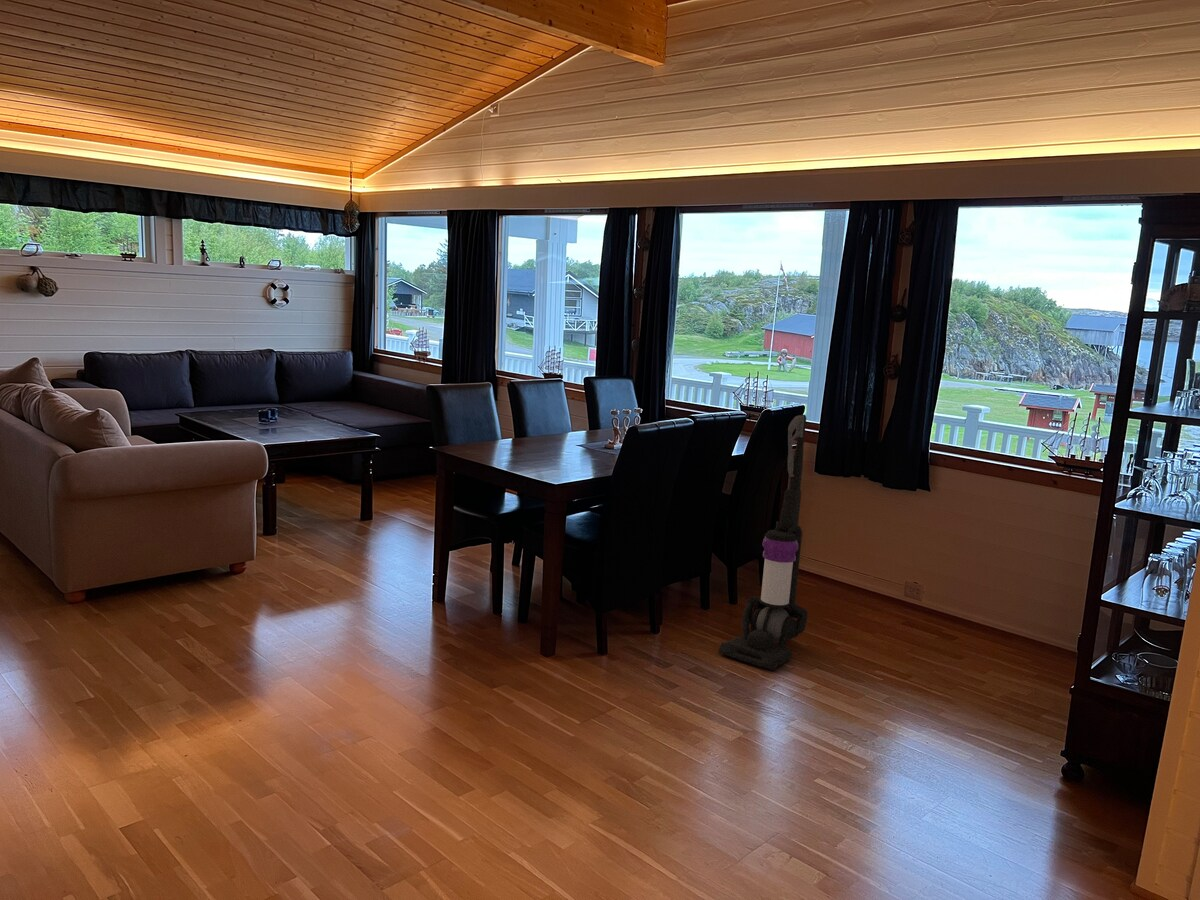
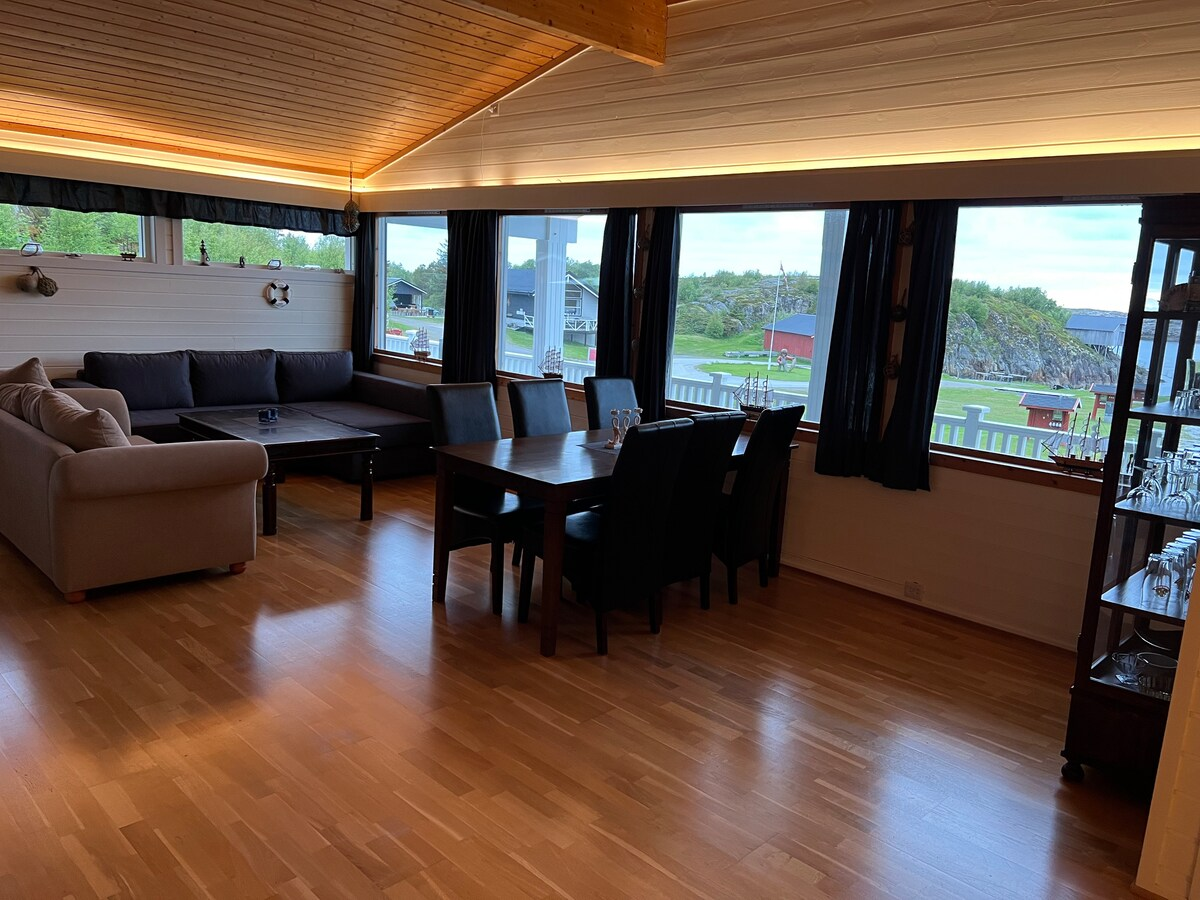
- vacuum cleaner (777, 535)
